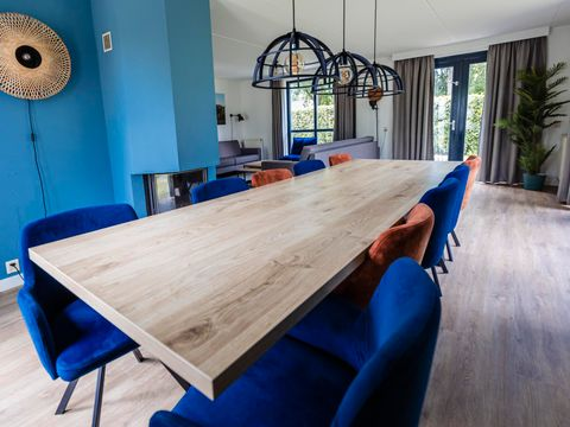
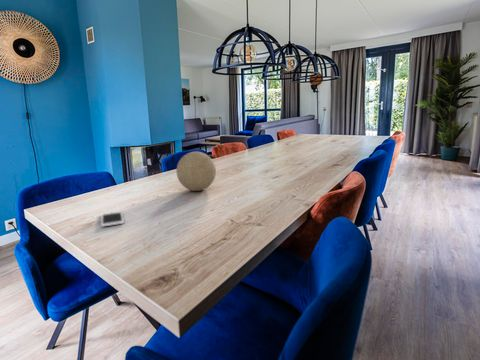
+ decorative ball (196, 171)
+ cell phone (112, 218)
